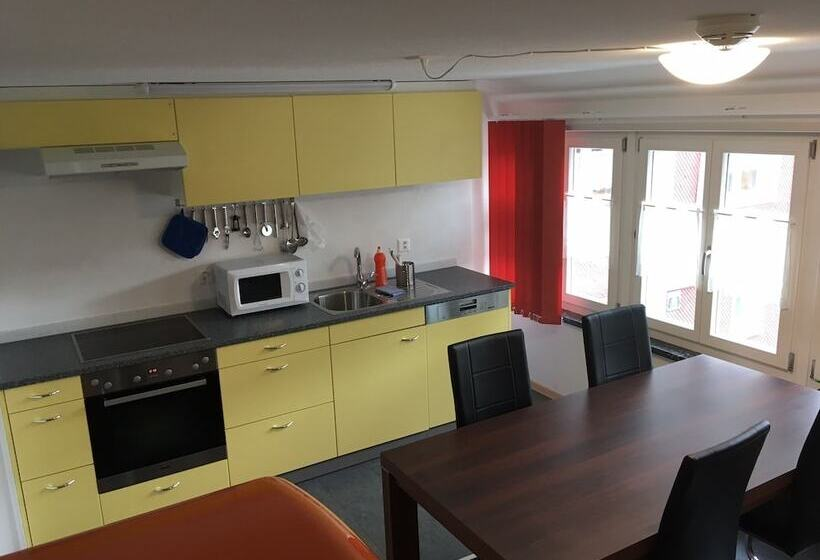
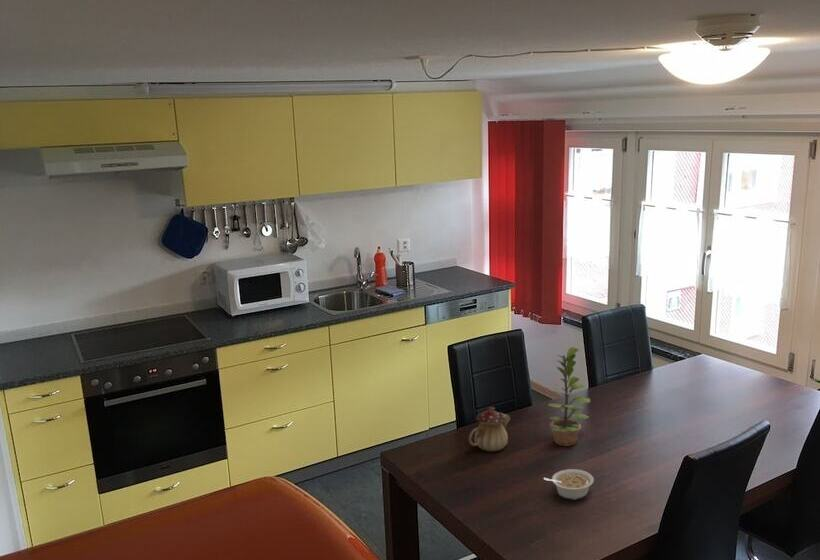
+ plant (568, 395)
+ teapot (489, 426)
+ legume (571, 485)
